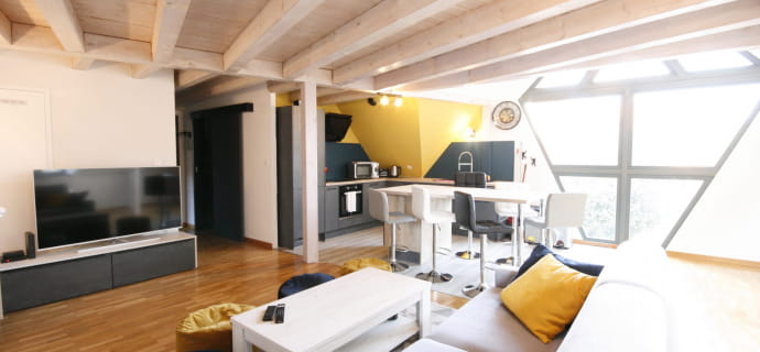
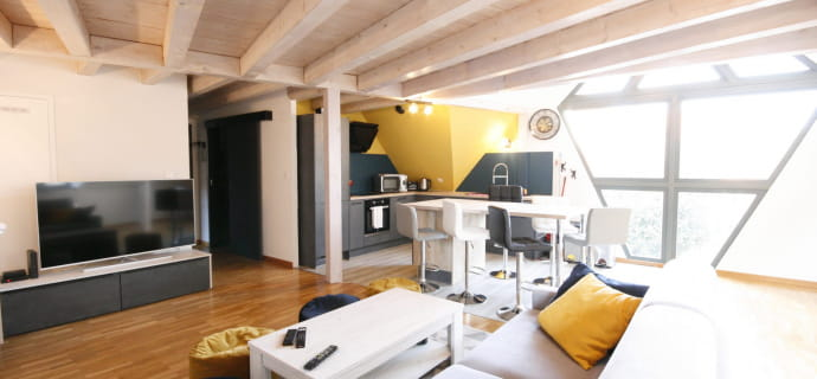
+ remote control (321, 356)
